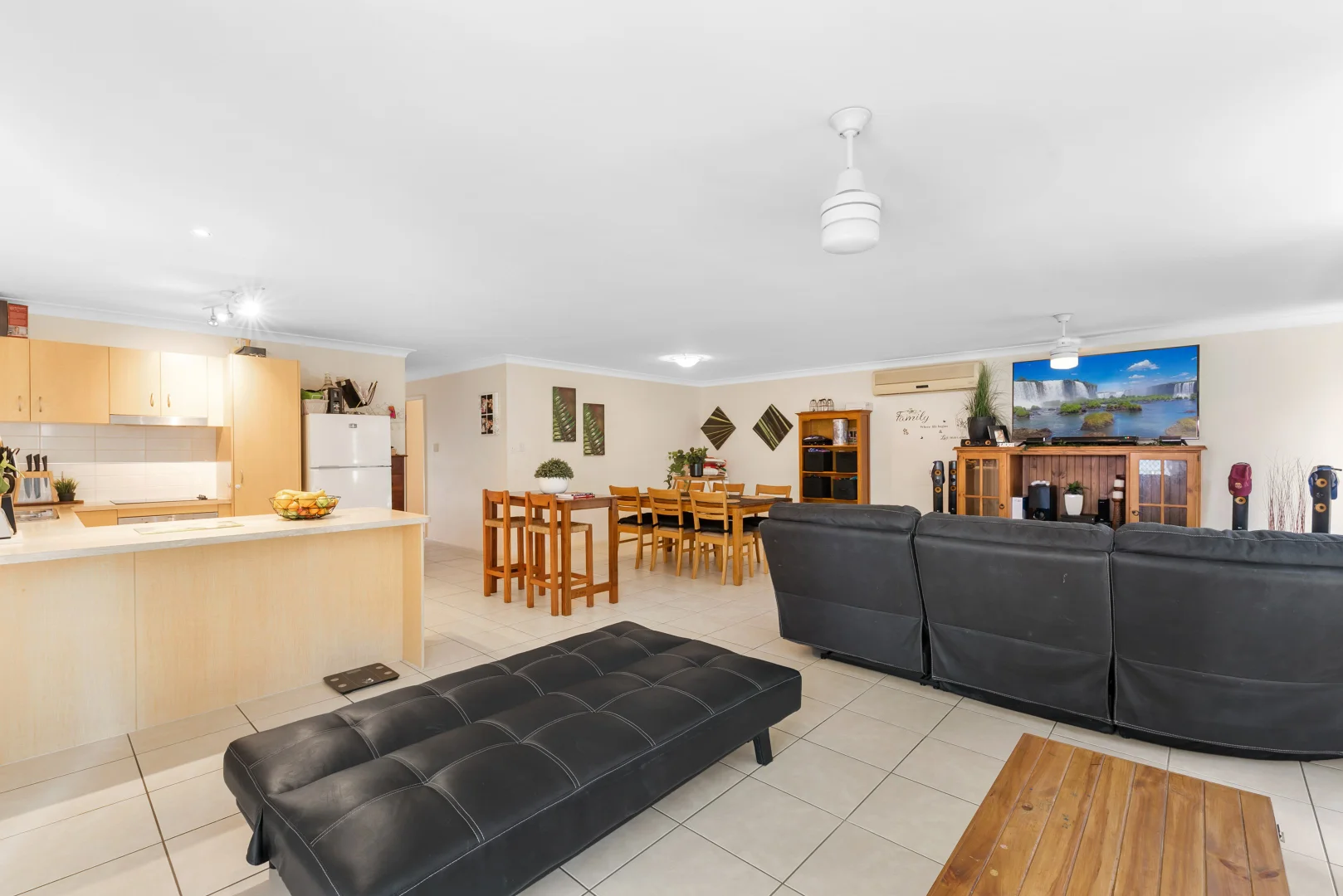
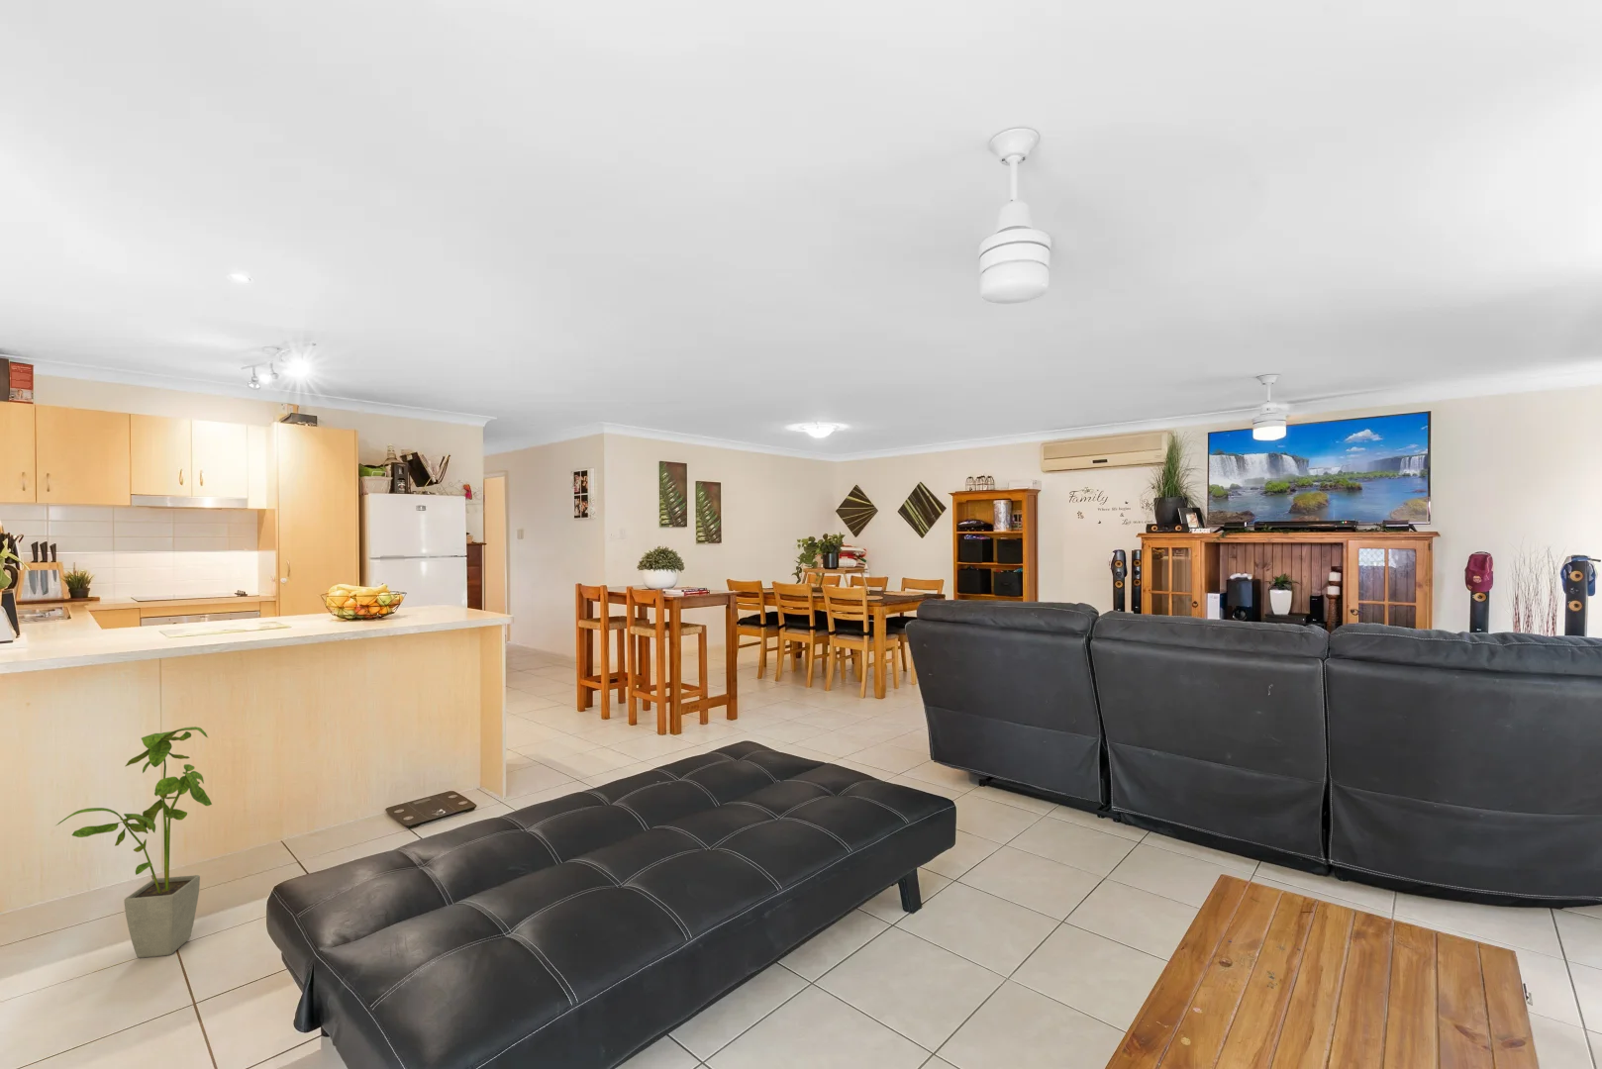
+ house plant (146, 840)
